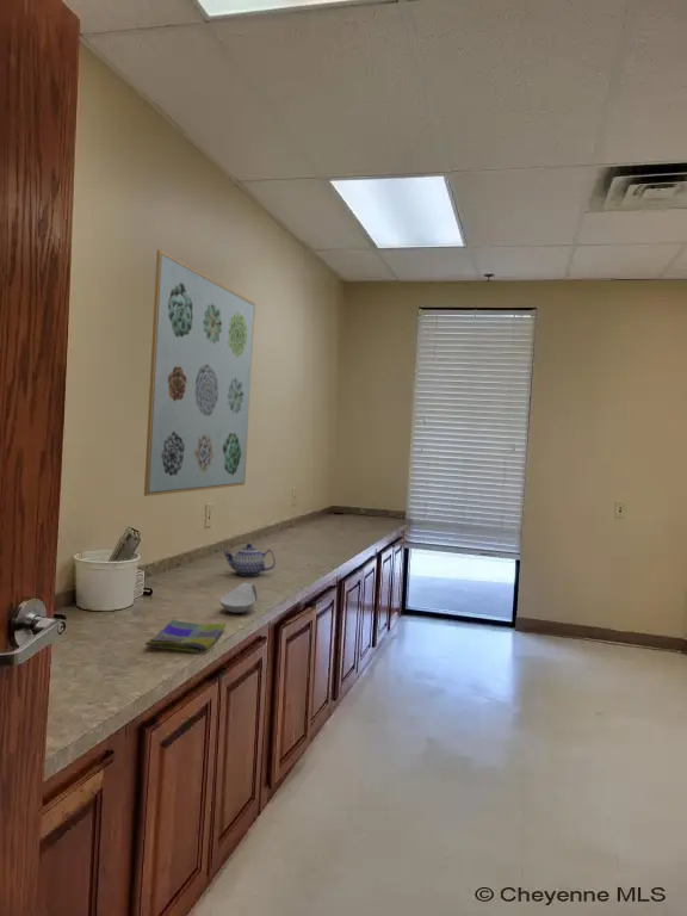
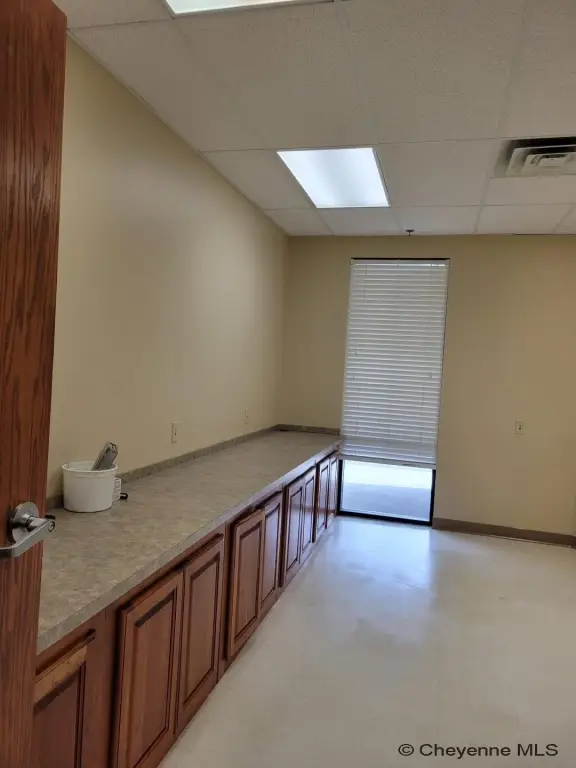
- wall art (208, 385)
- teapot (249, 558)
- spoon rest (242, 596)
- dish towel (187, 635)
